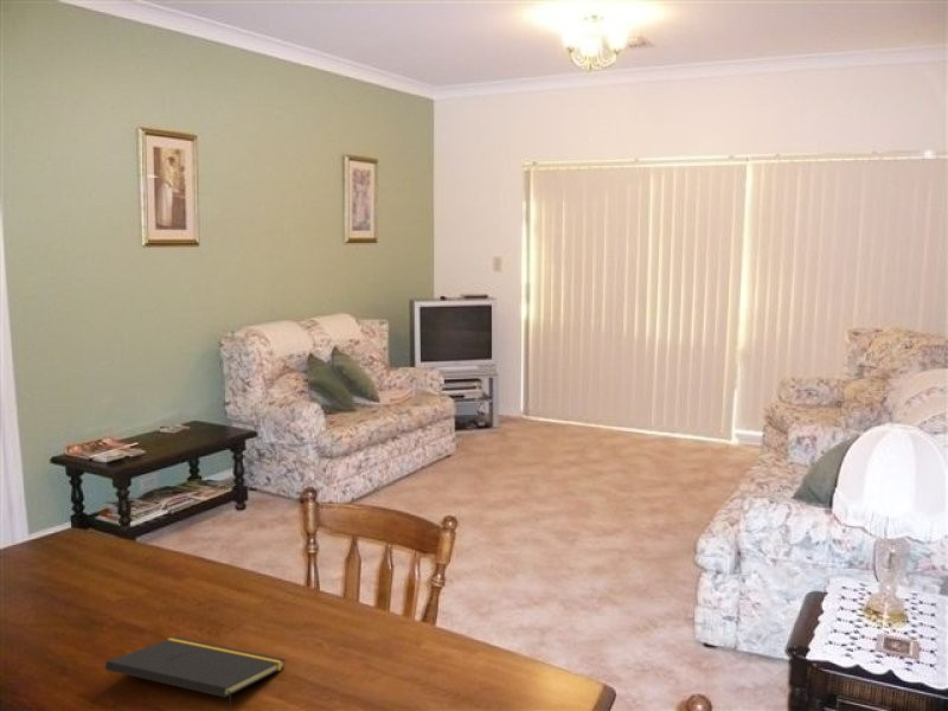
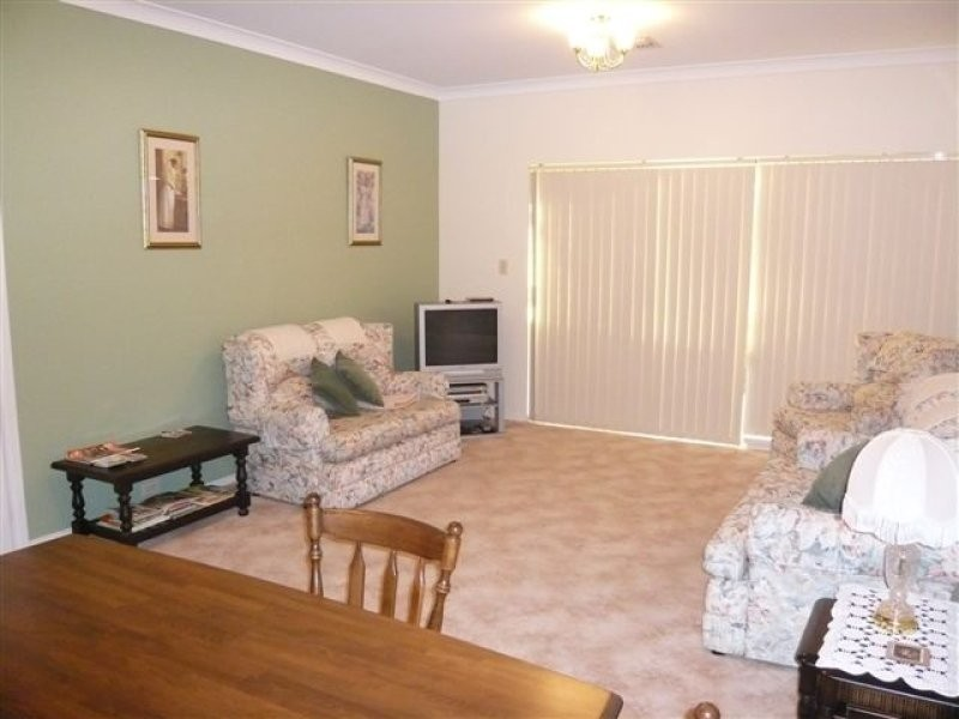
- notepad (198, 664)
